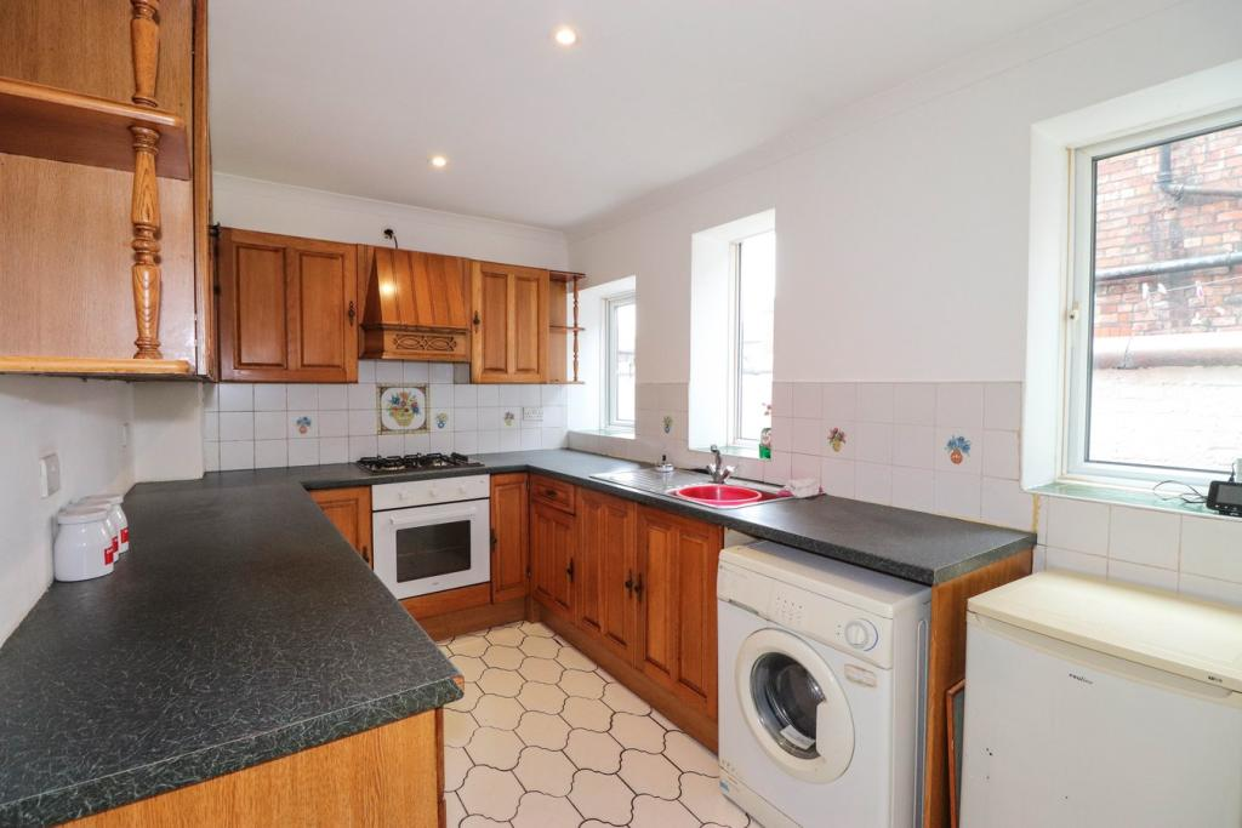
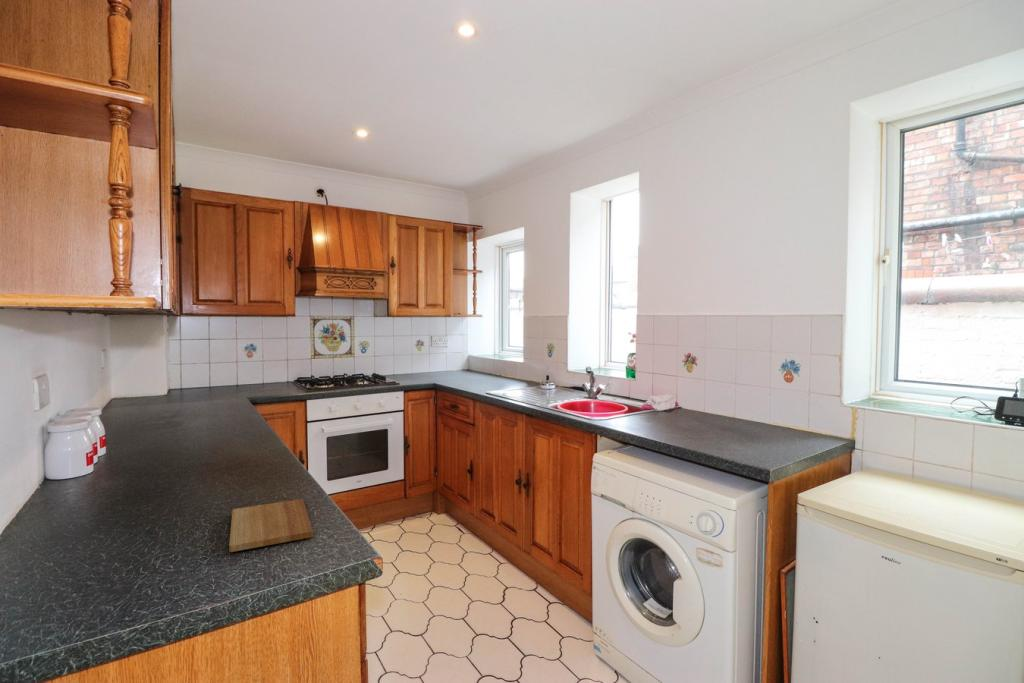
+ cutting board (270, 522)
